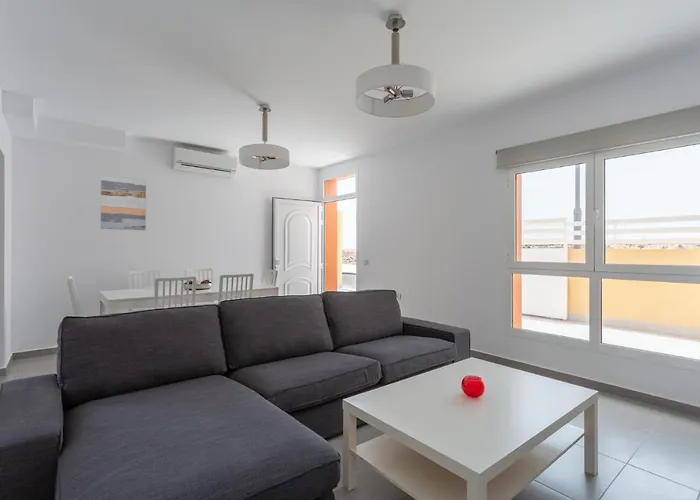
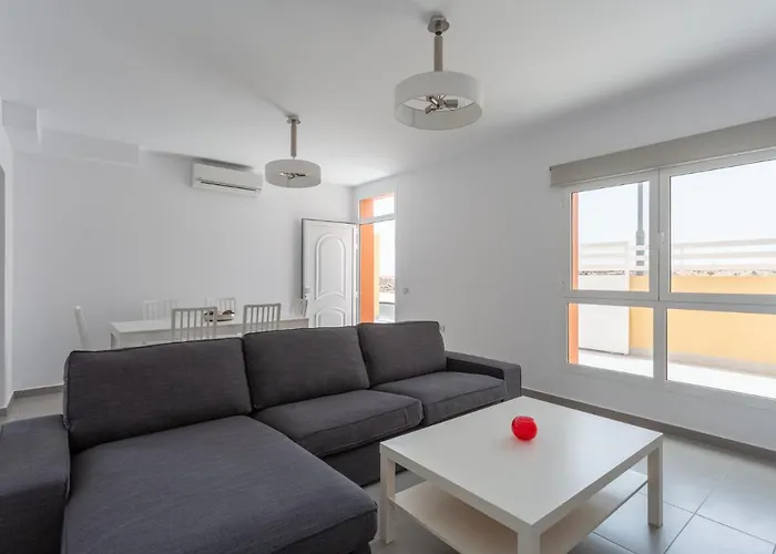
- wall art (123, 204)
